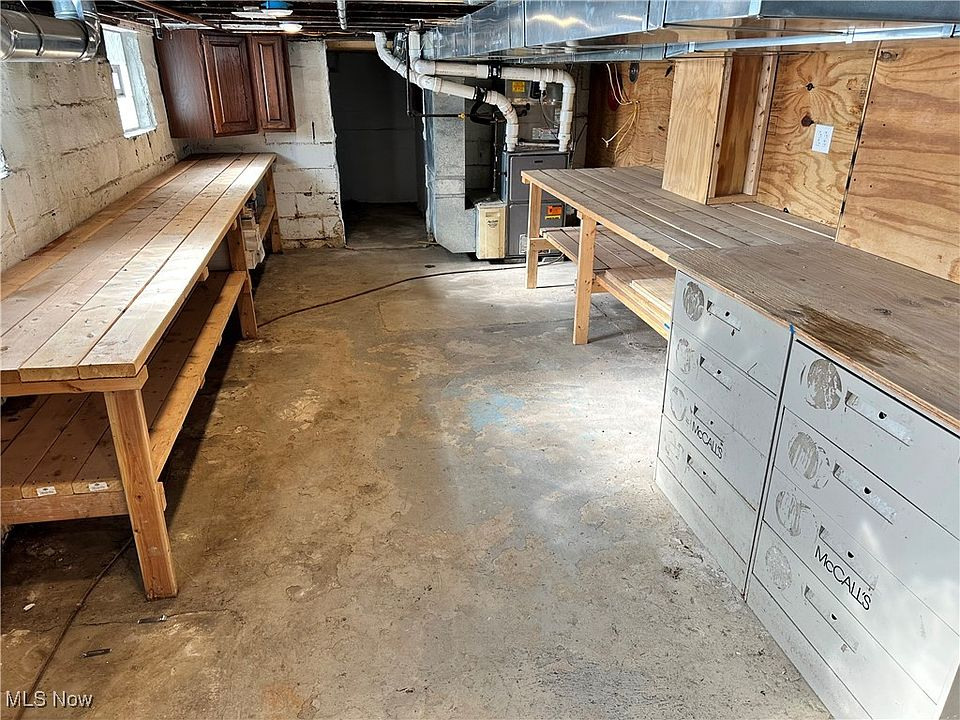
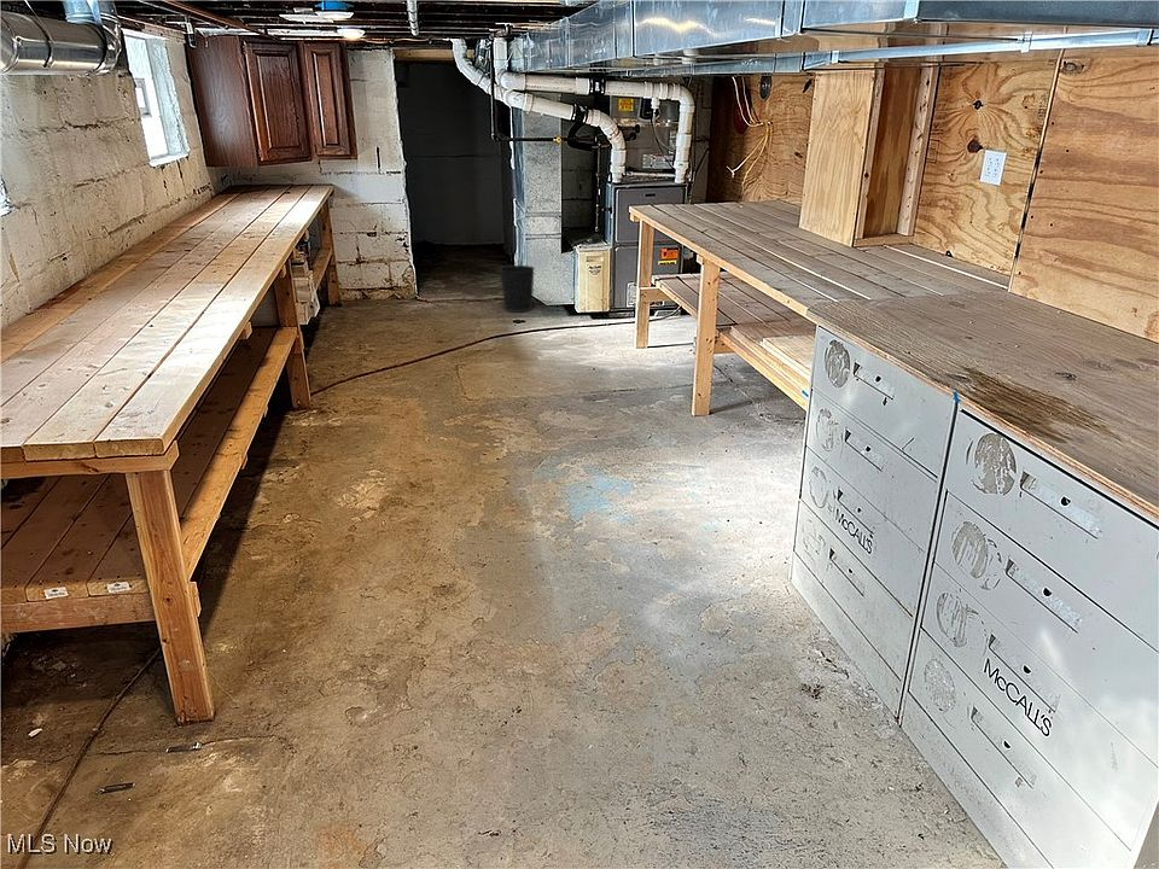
+ wastebasket (517, 288)
